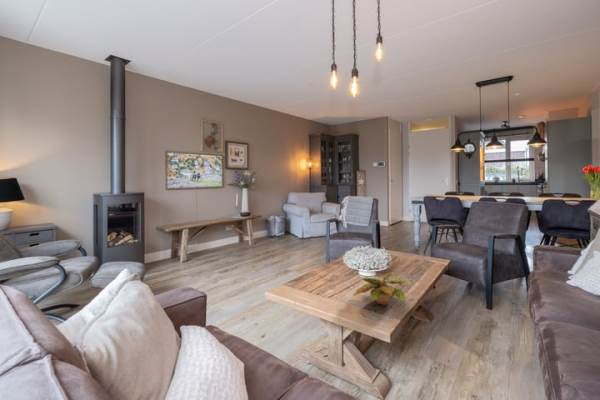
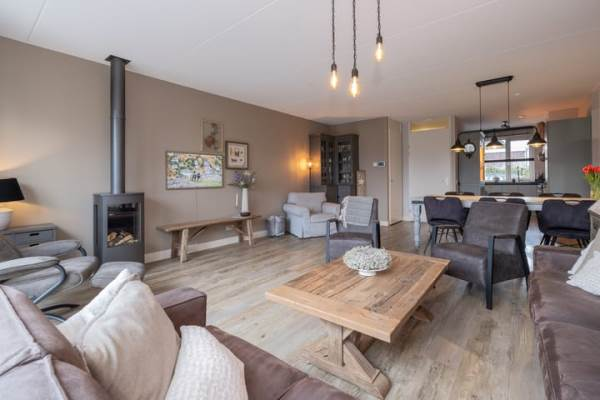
- plant (383, 286)
